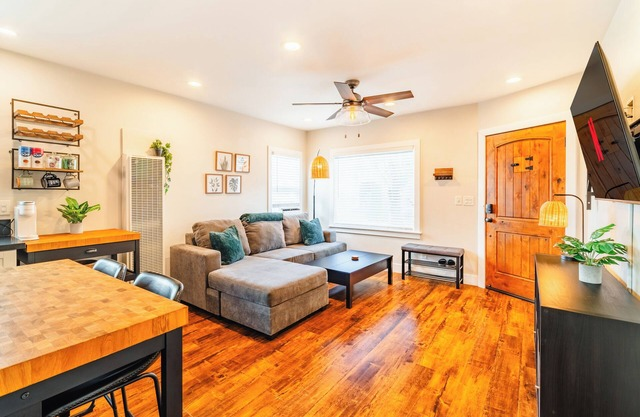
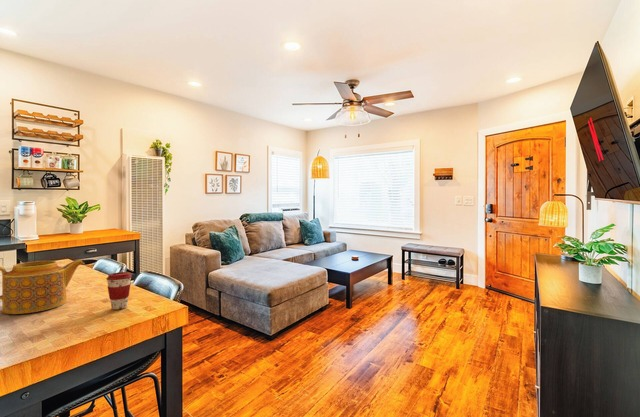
+ teapot (38, 284)
+ coffee cup (119, 290)
